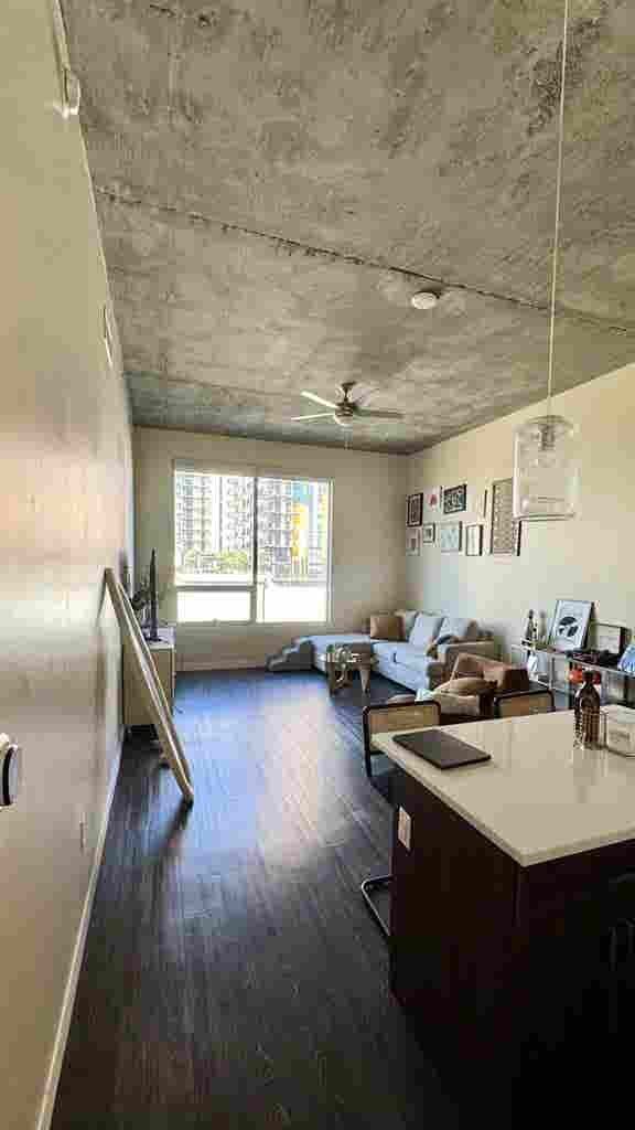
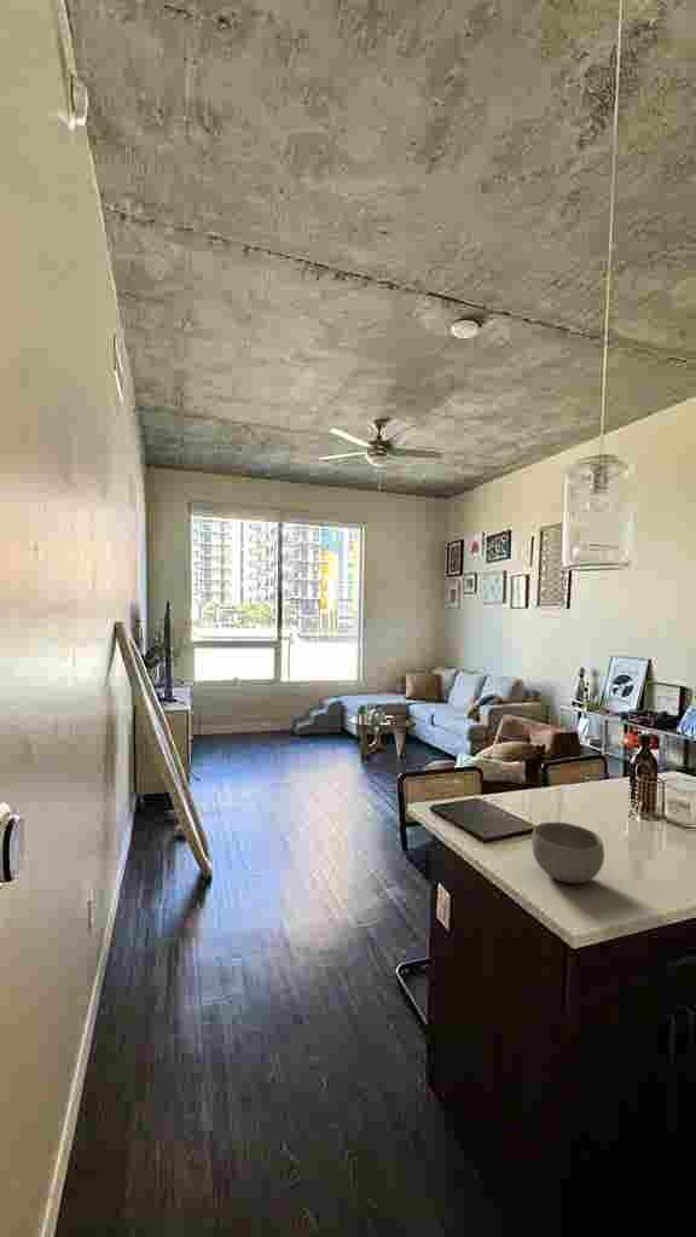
+ bowl (566, 854)
